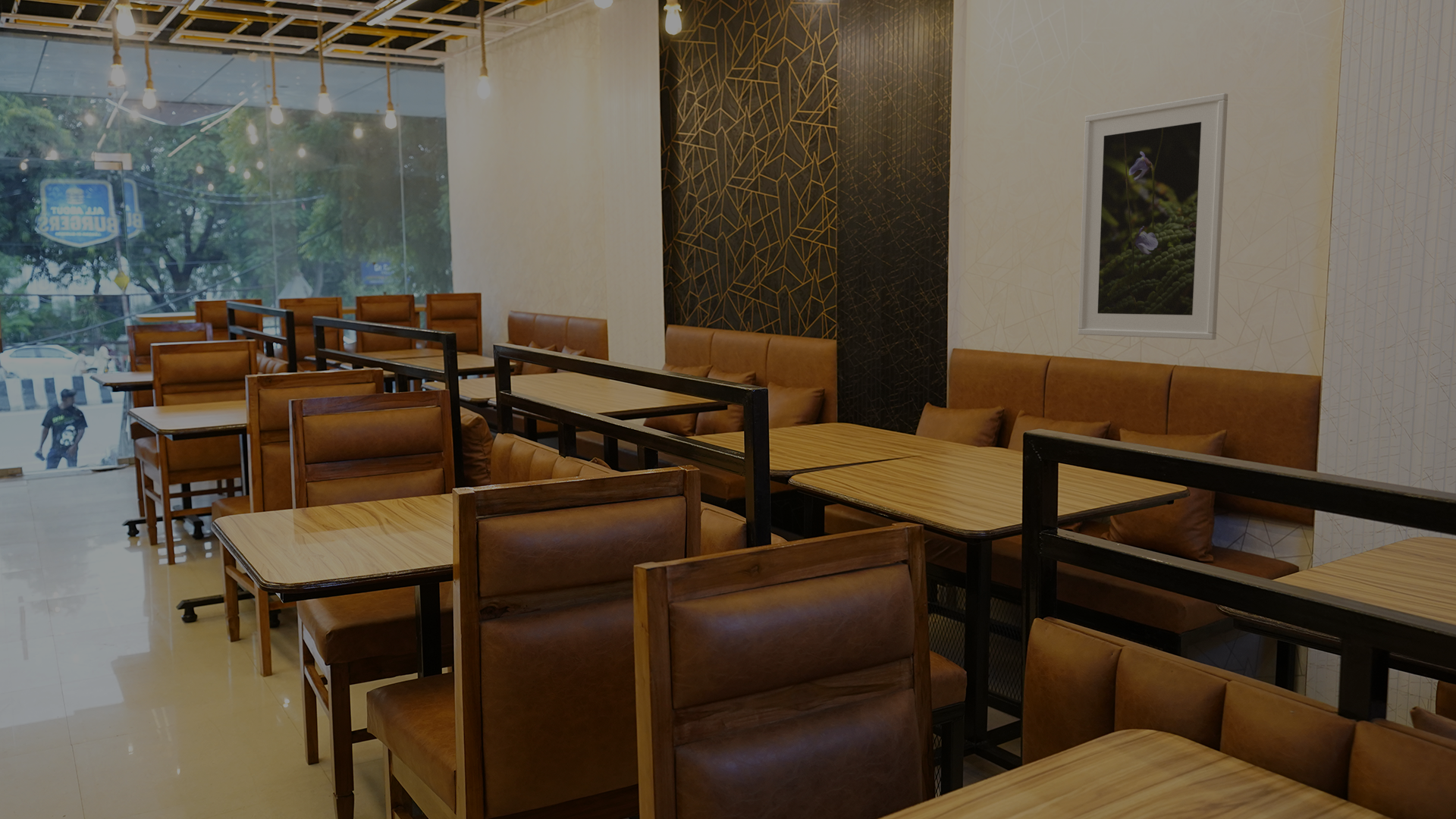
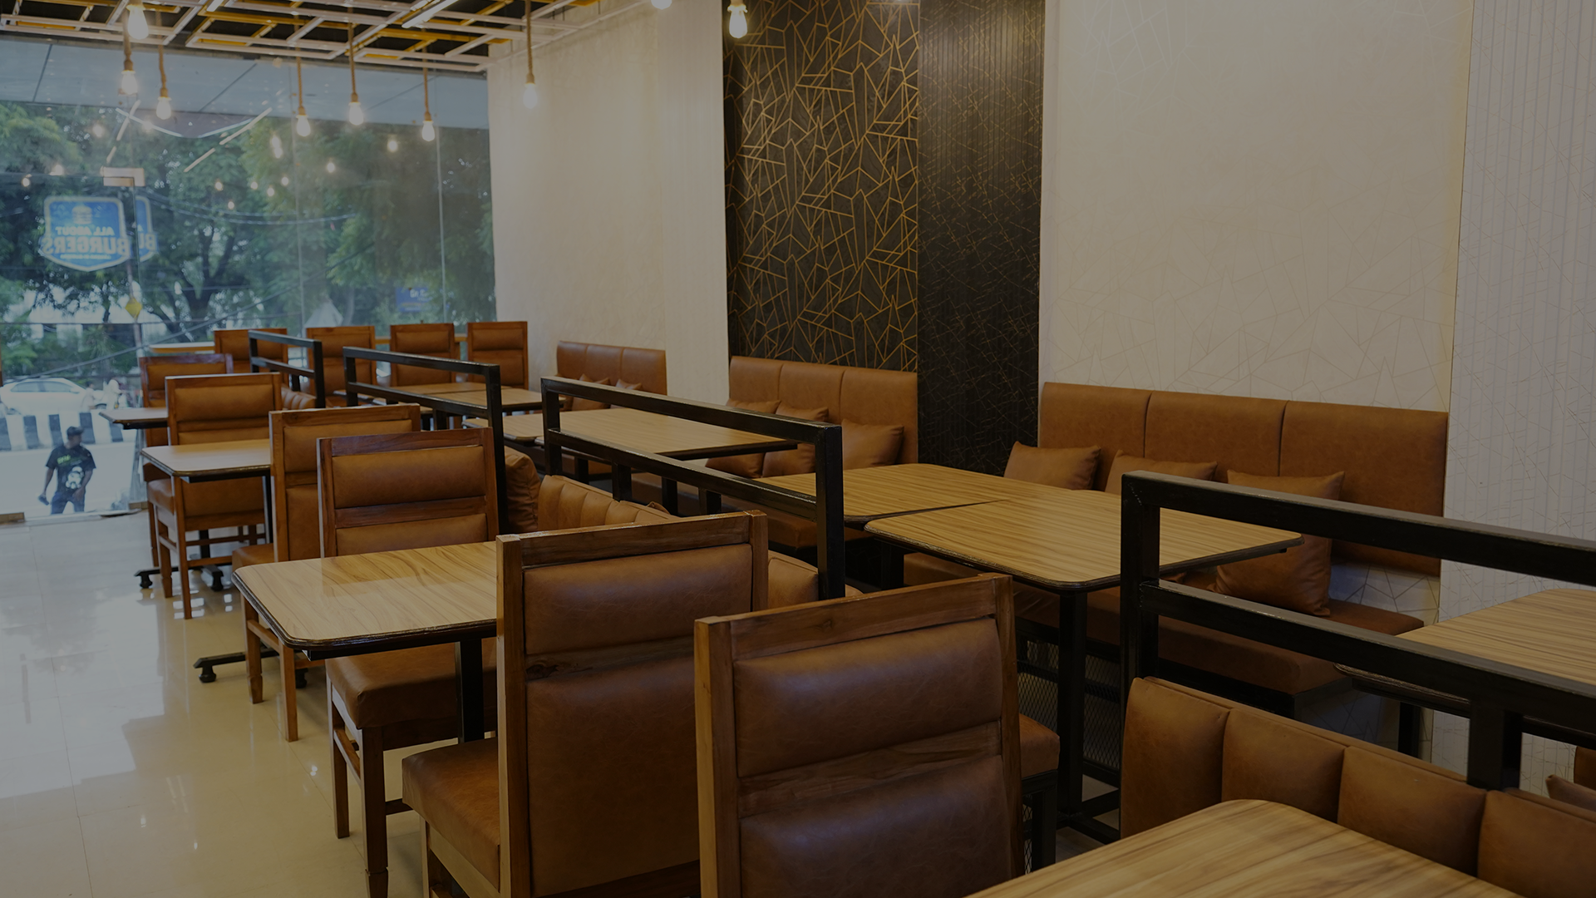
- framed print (1147, 222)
